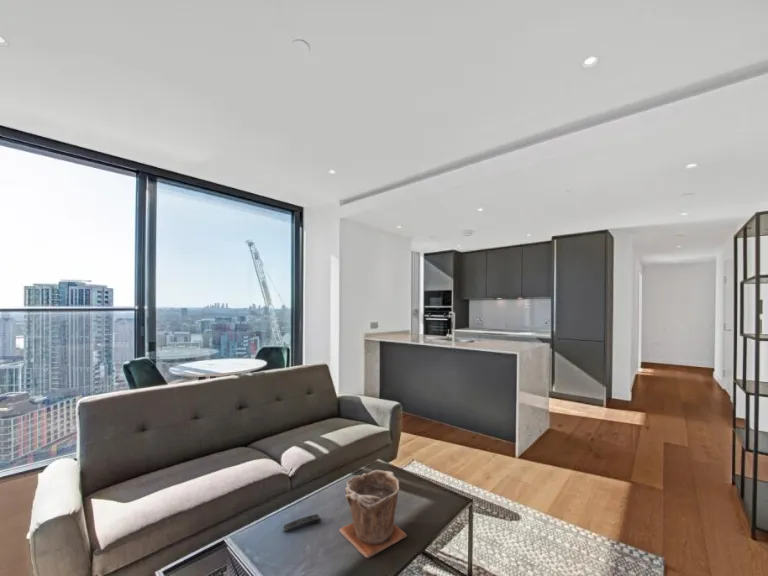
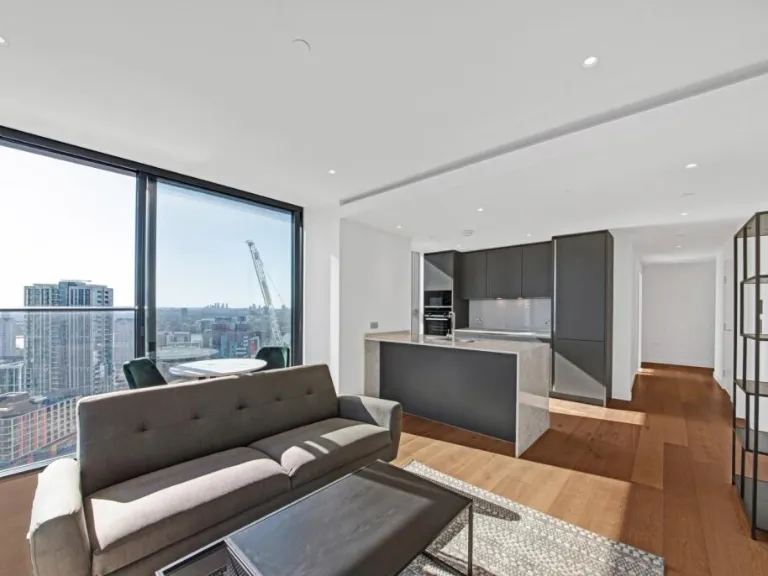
- plant pot (372, 507)
- remote control (301, 522)
